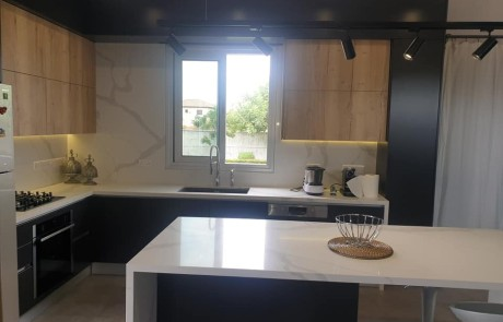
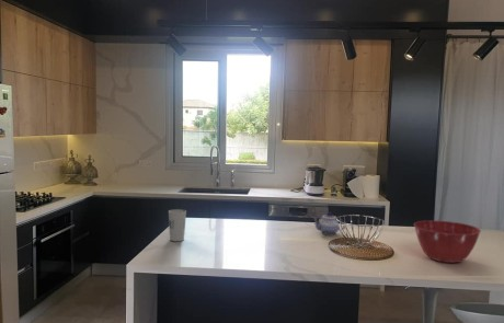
+ cup (176, 224)
+ mixing bowl (445, 242)
+ teapot (328, 222)
